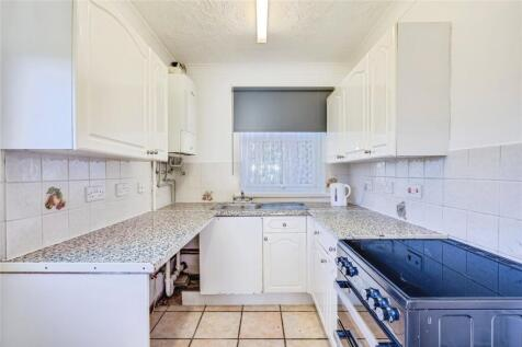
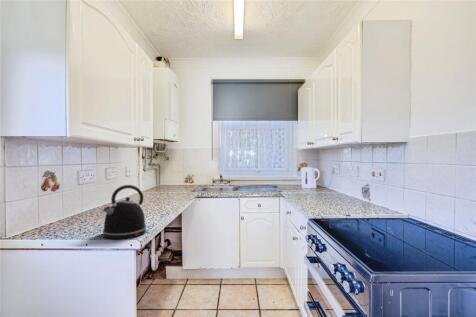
+ kettle (125, 209)
